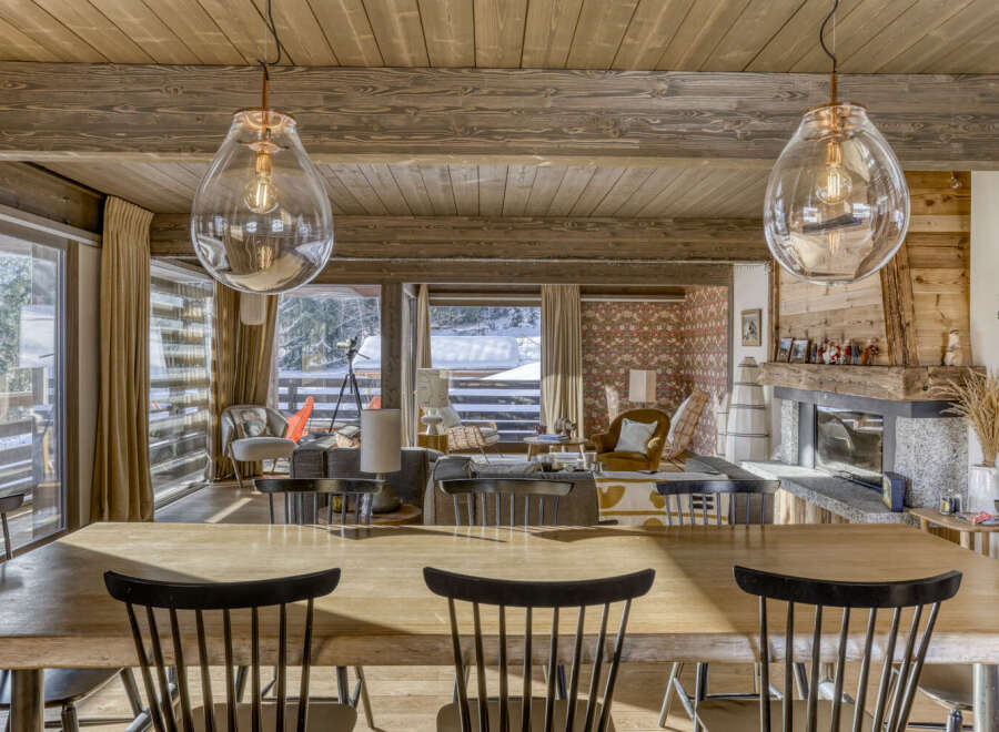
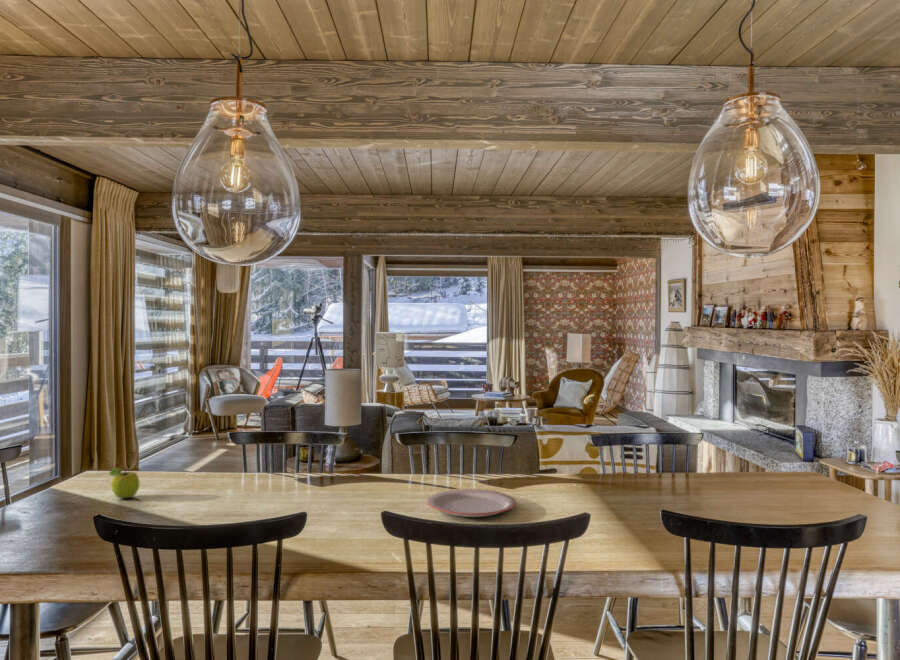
+ fruit (123, 482)
+ plate (471, 504)
